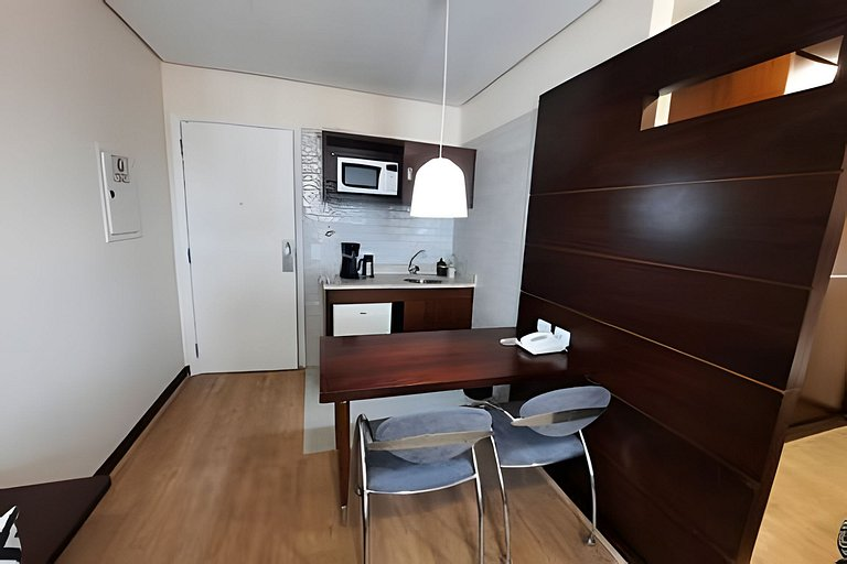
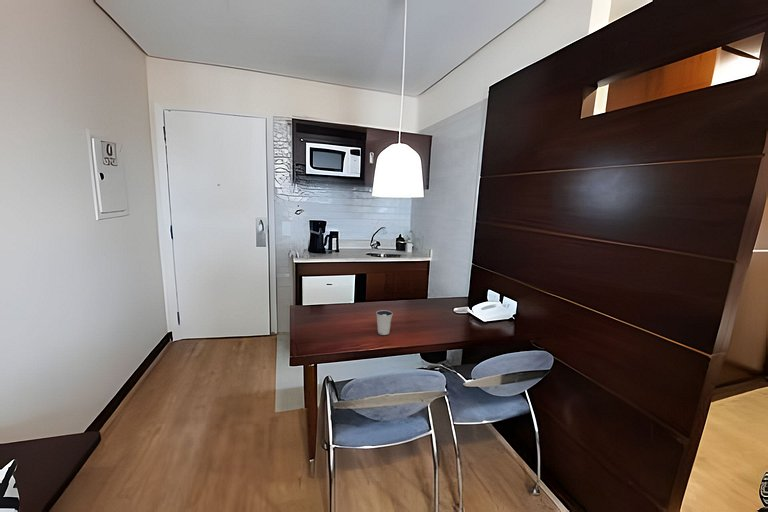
+ dixie cup (383, 323)
